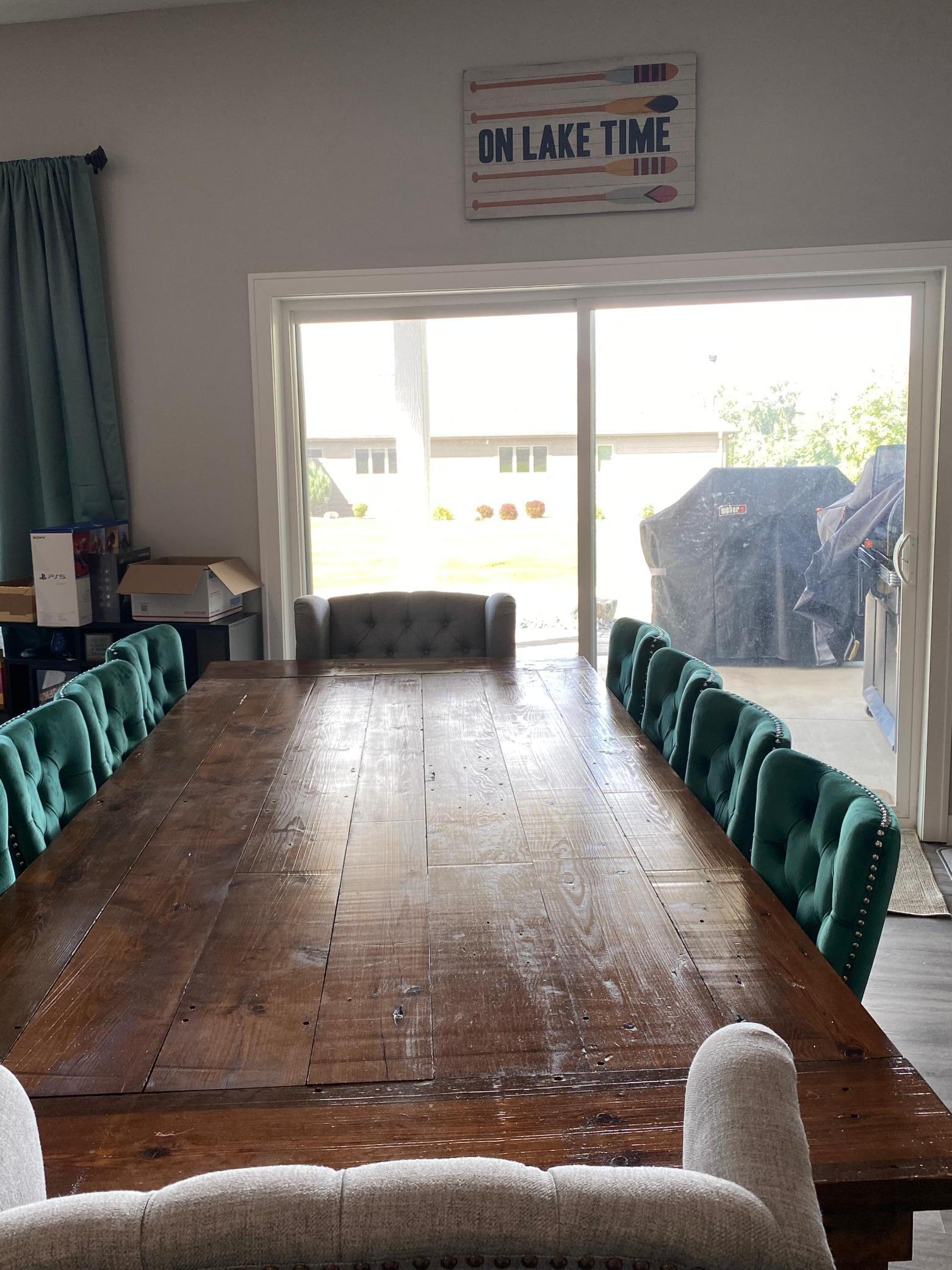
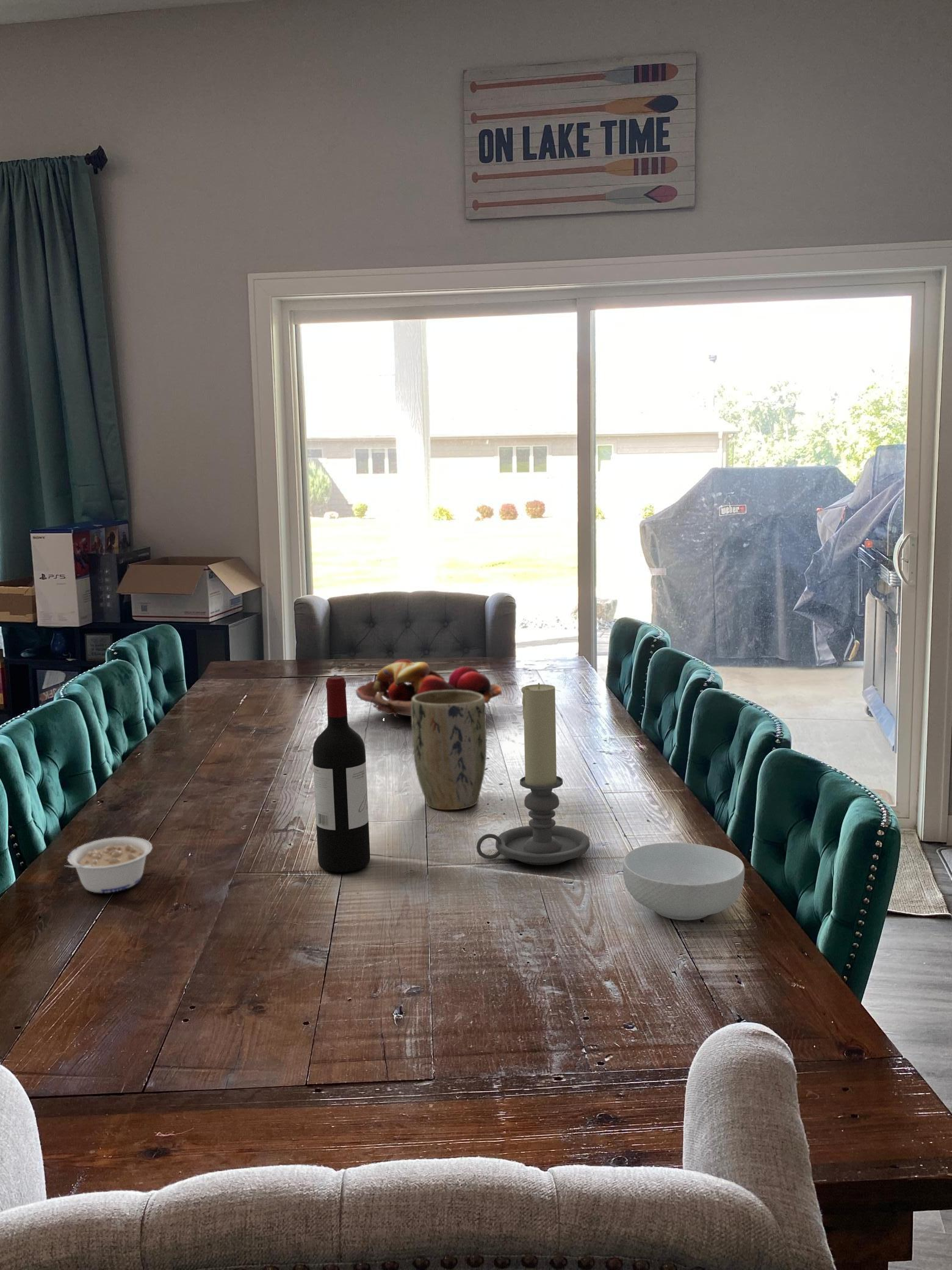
+ fruit basket (426, 688)
+ cereal bowl (683, 885)
+ wine bottle (340, 772)
+ legume (110, 865)
+ candle holder (531, 771)
+ plant pot (449, 750)
